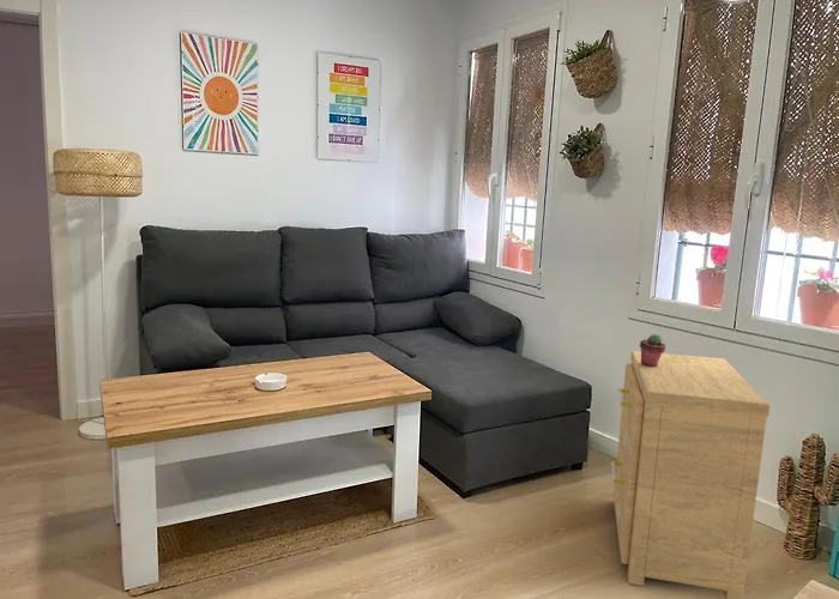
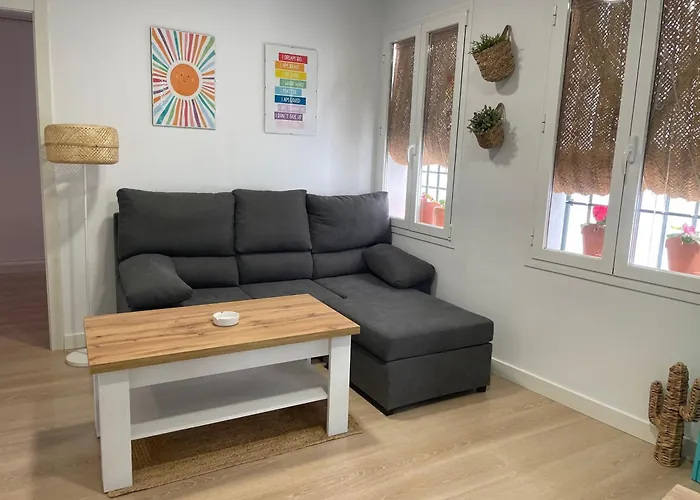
- side table (672, 460)
- potted succulent (651, 349)
